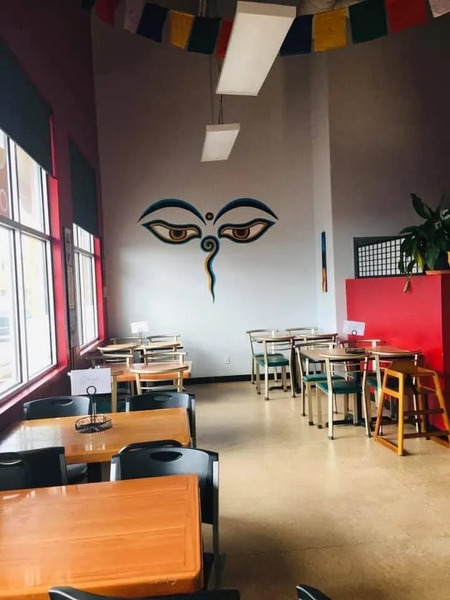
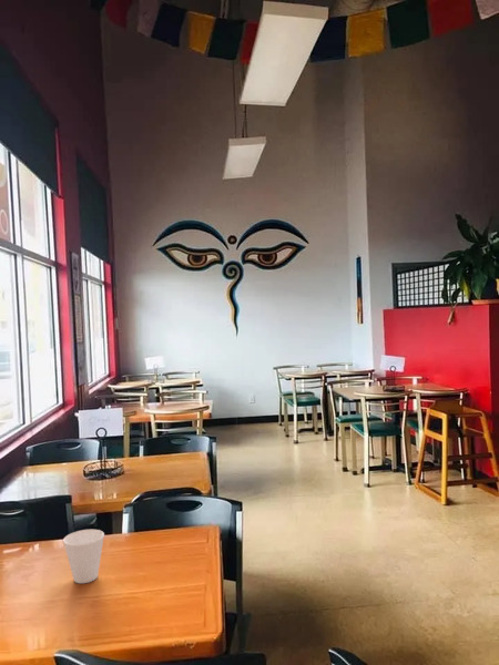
+ cup (84, 556)
